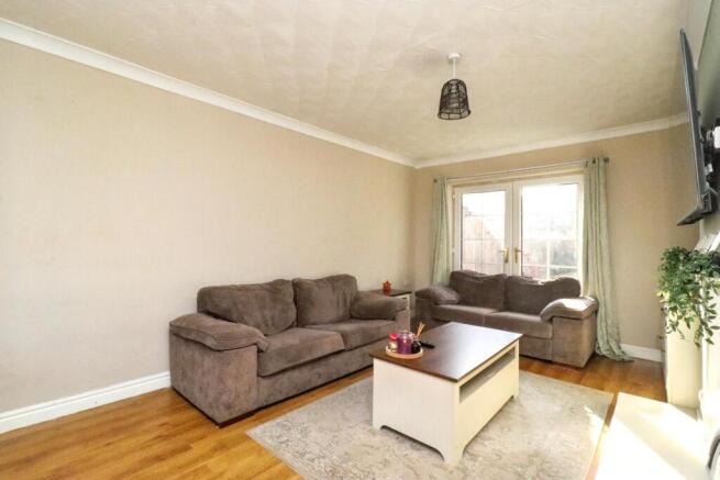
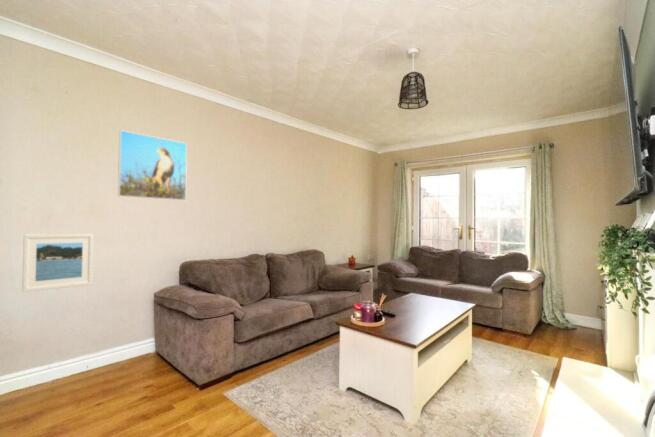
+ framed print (154, 167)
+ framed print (59, 261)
